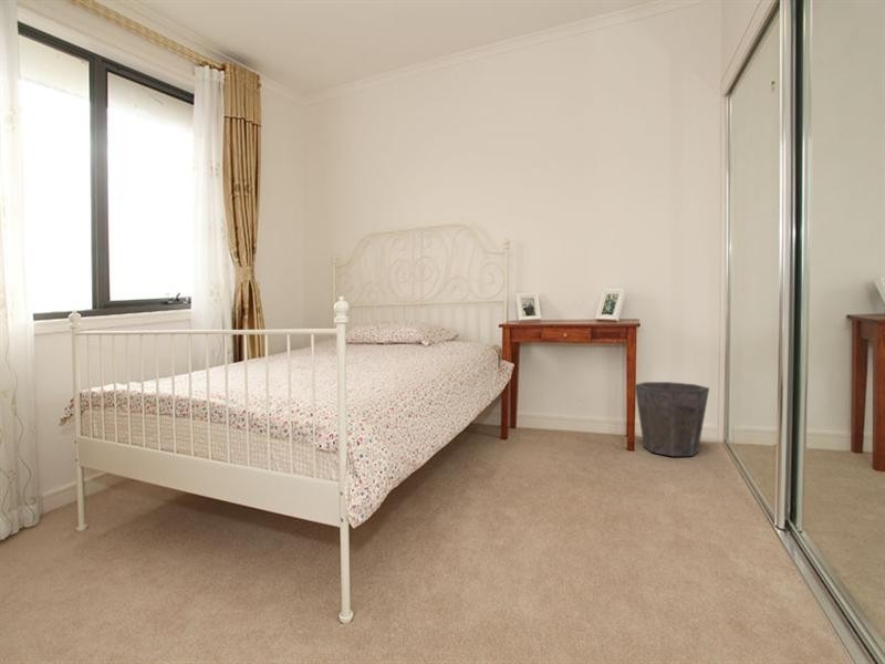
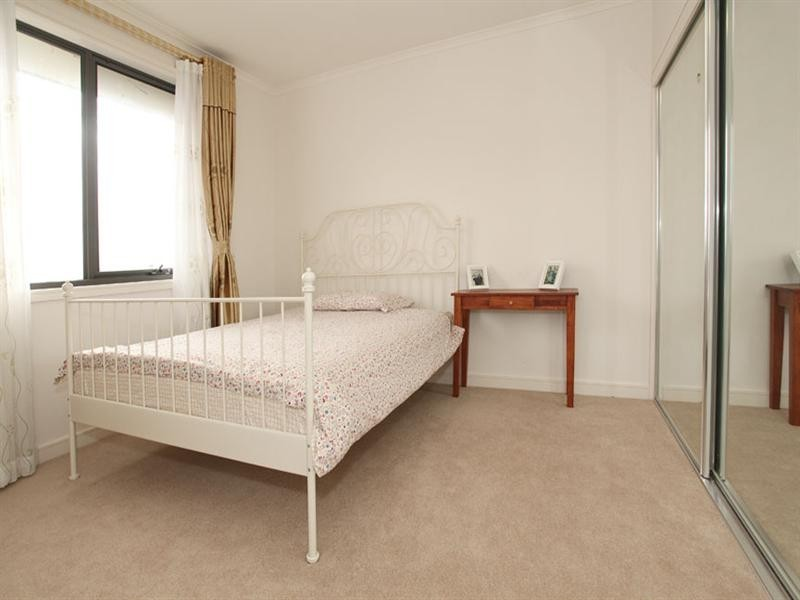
- waste bin (670, 417)
